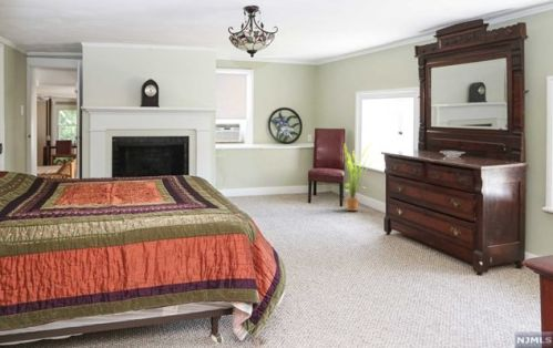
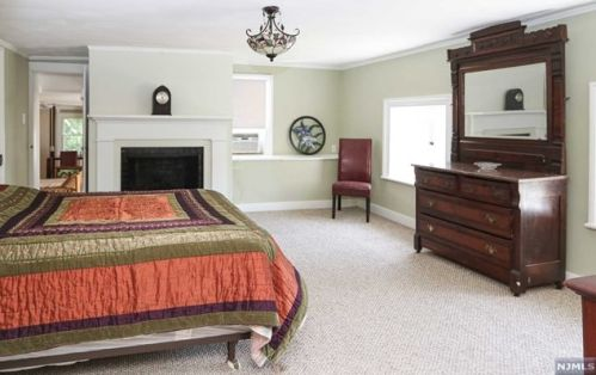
- house plant (355, 176)
